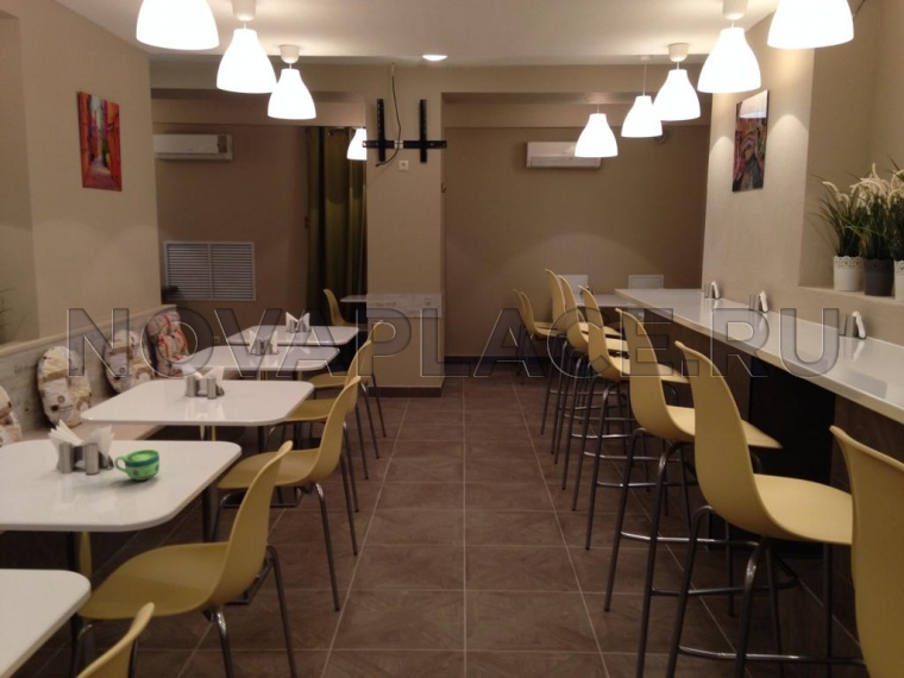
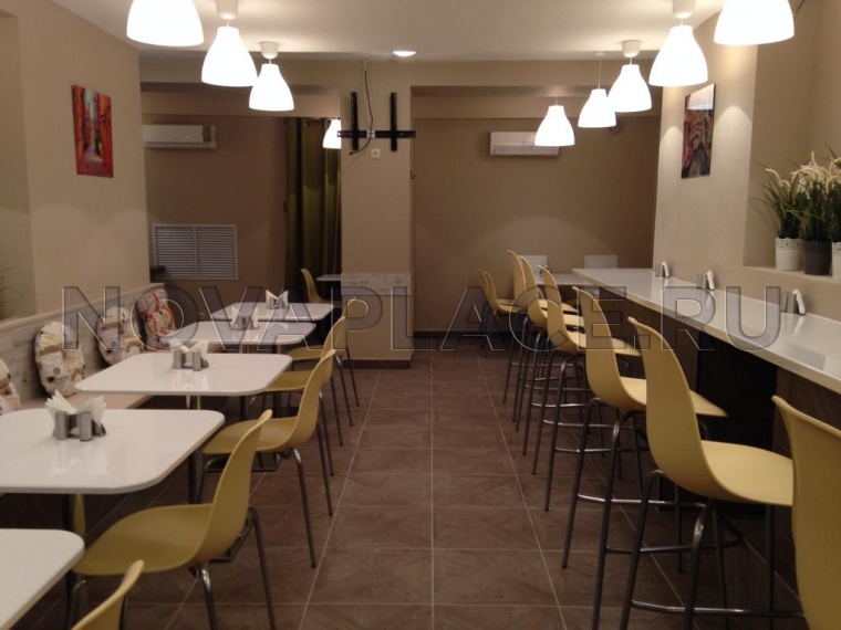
- cup (137, 466)
